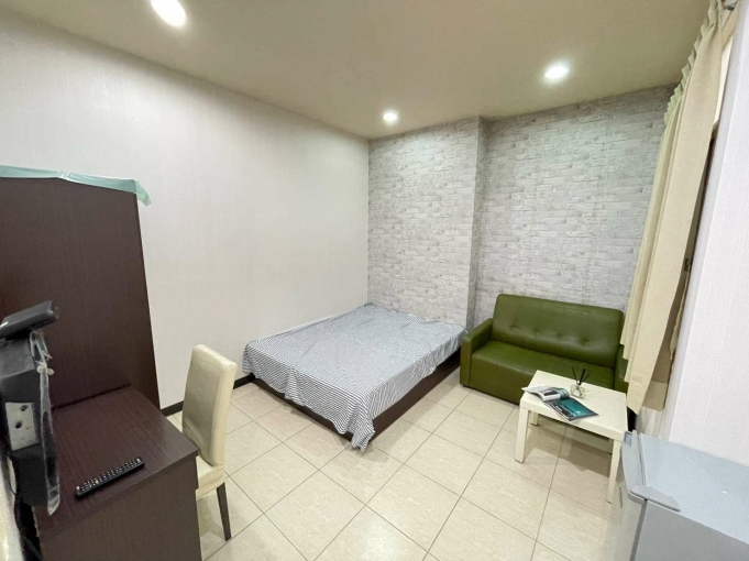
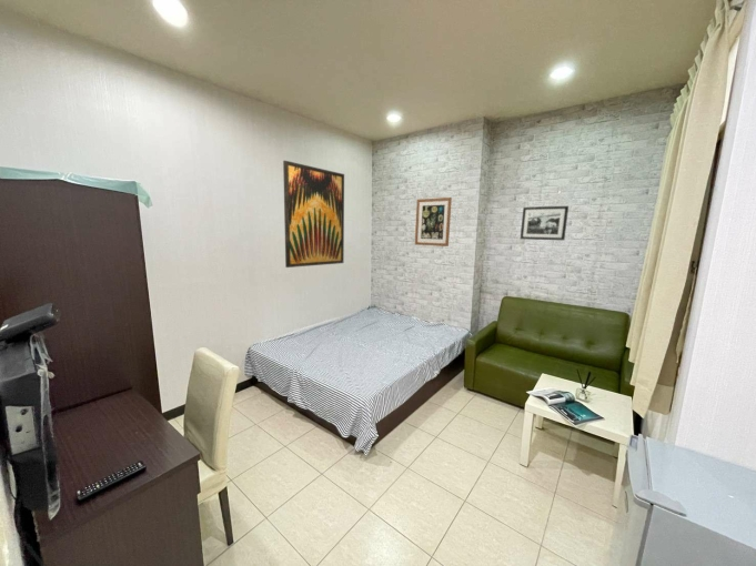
+ picture frame (543, 223)
+ wall art (432, 222)
+ wall art (316, 218)
